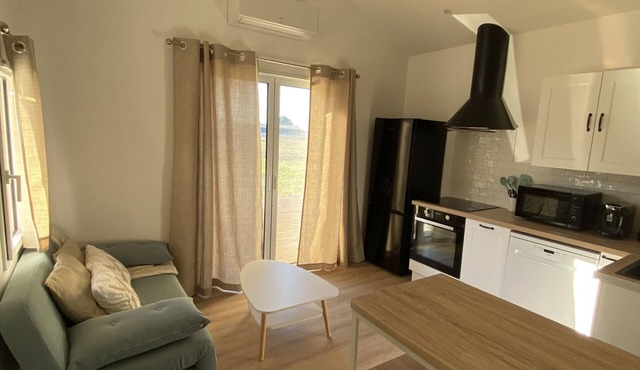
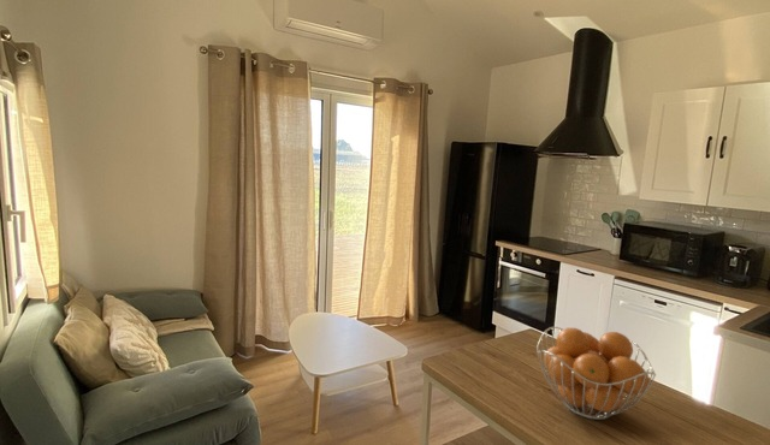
+ fruit basket (591, 369)
